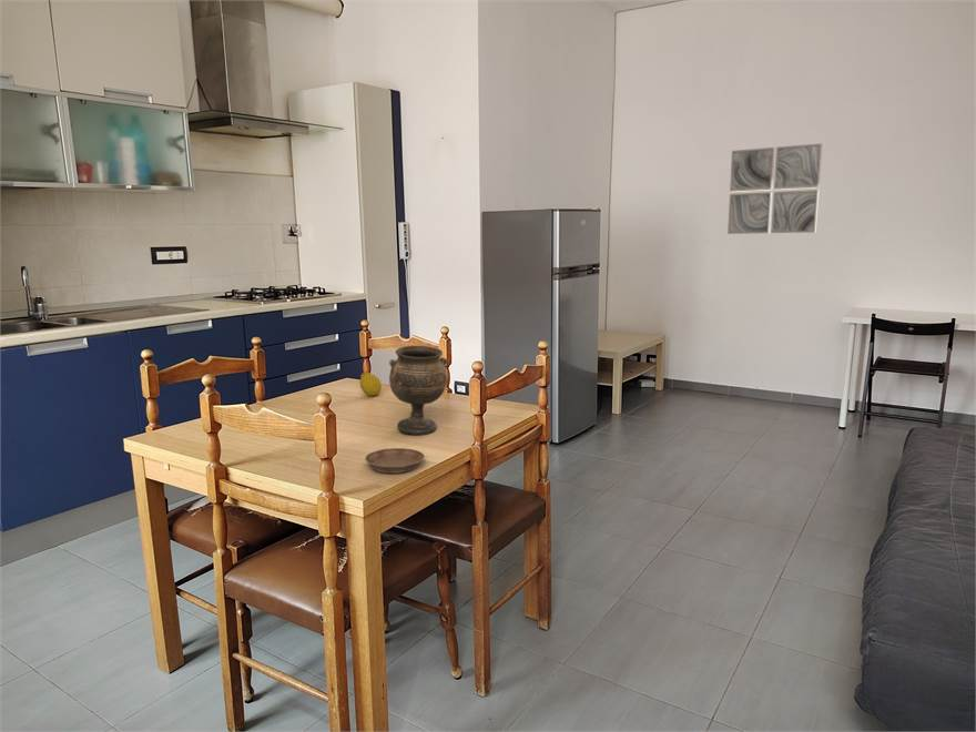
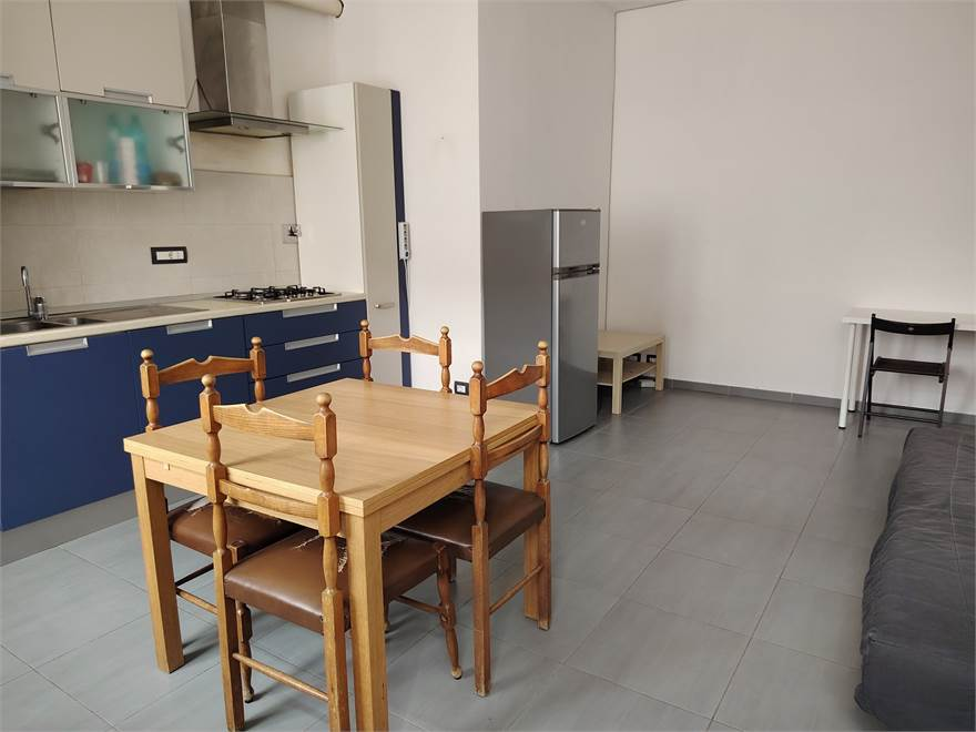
- wall art (771, 192)
- fruit (370, 384)
- saucer (395, 461)
- goblet (418, 389)
